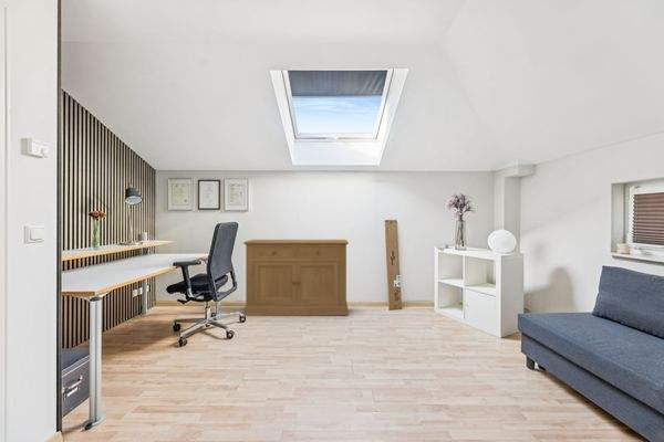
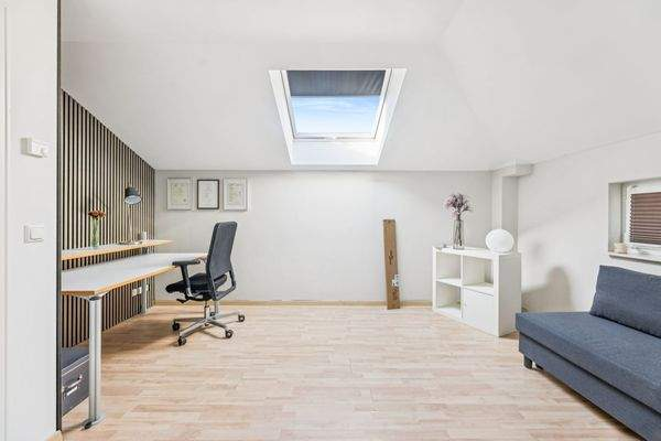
- sideboard (298, 275)
